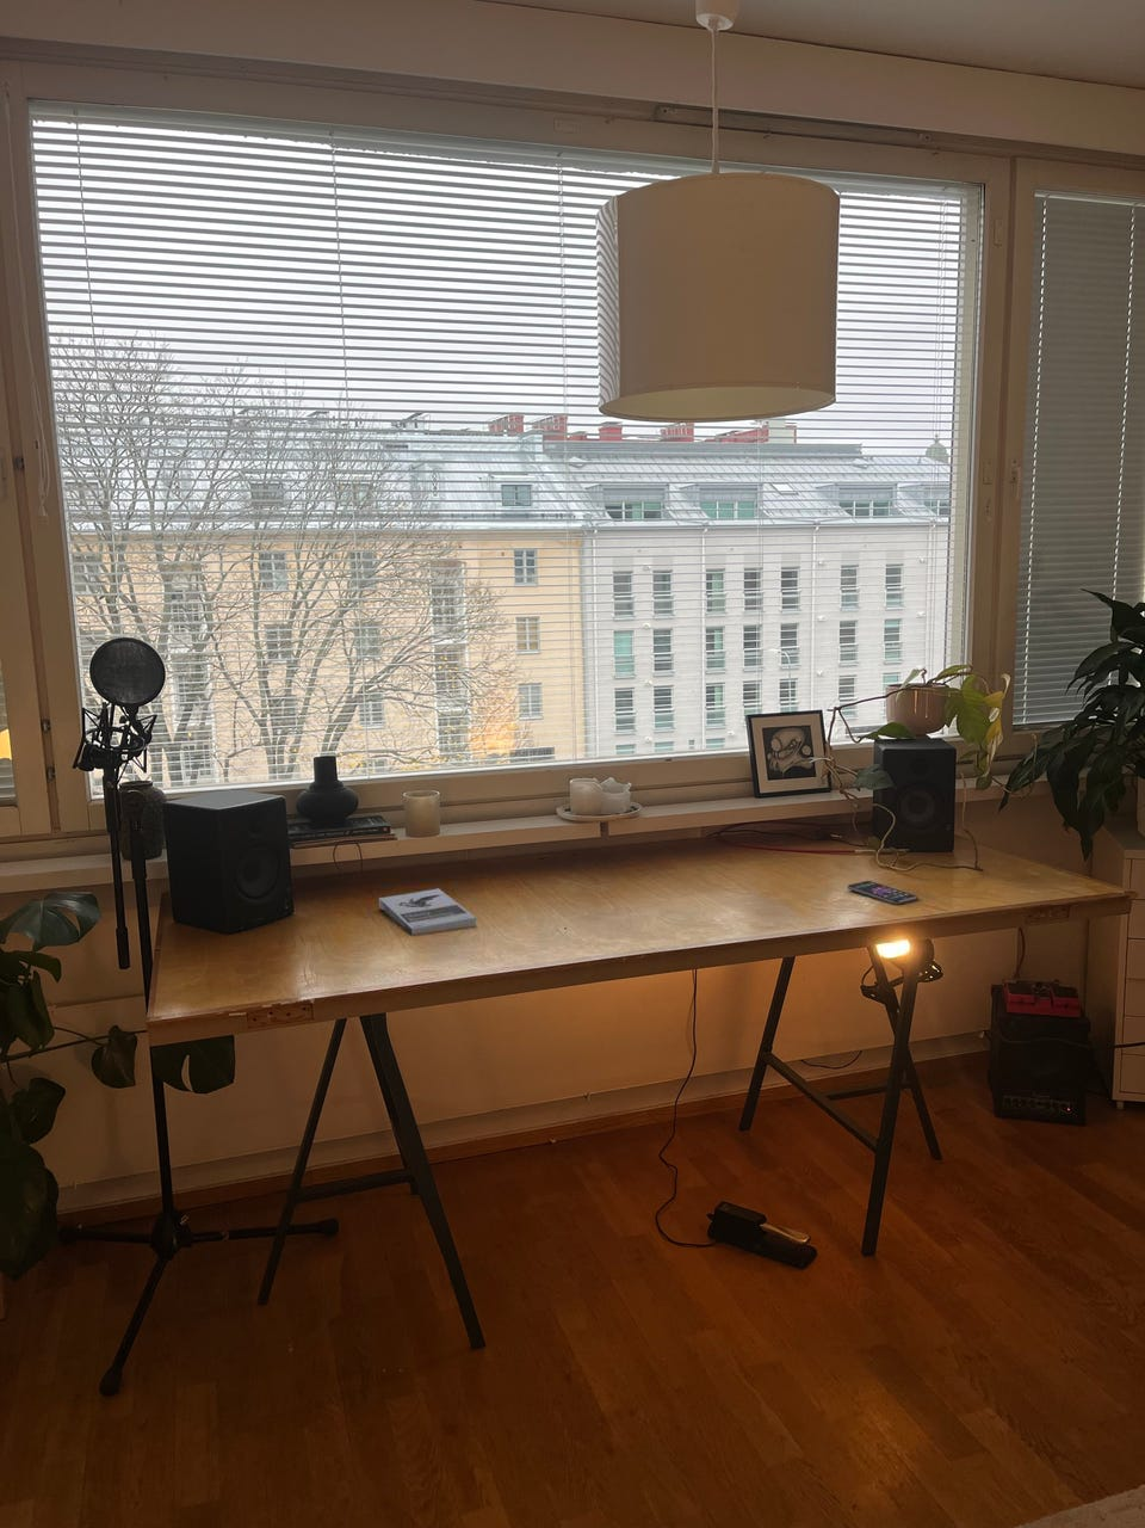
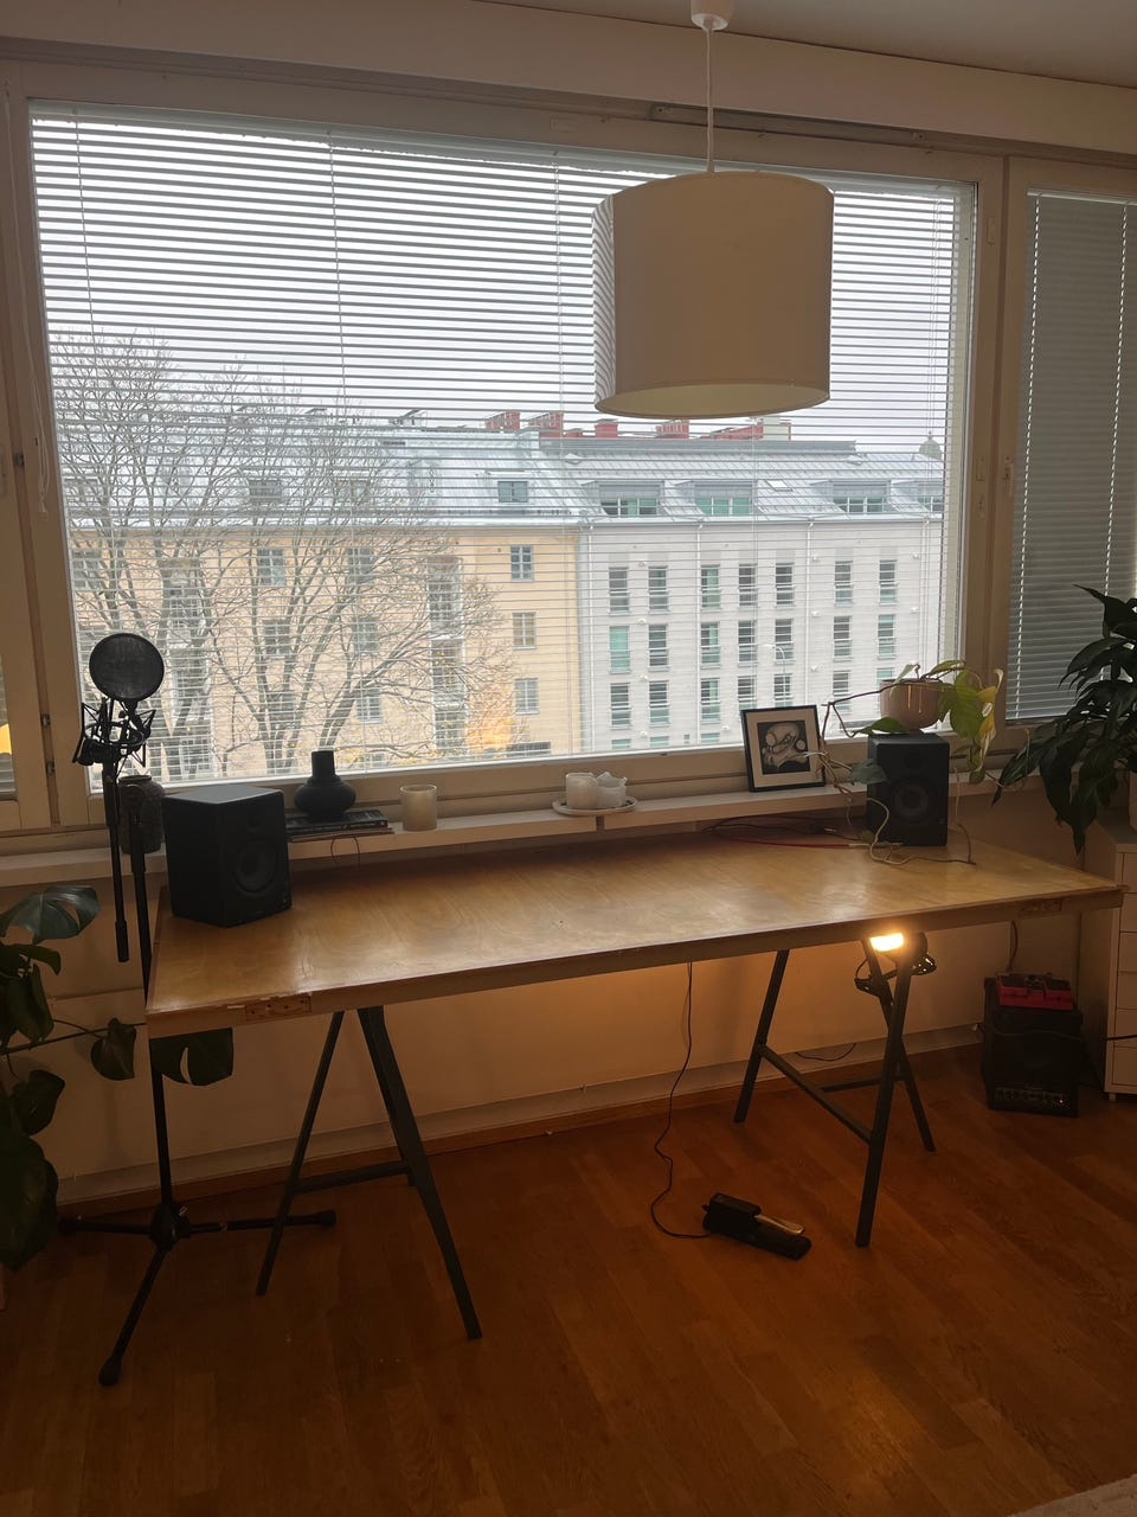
- smartphone (882, 892)
- book (426, 911)
